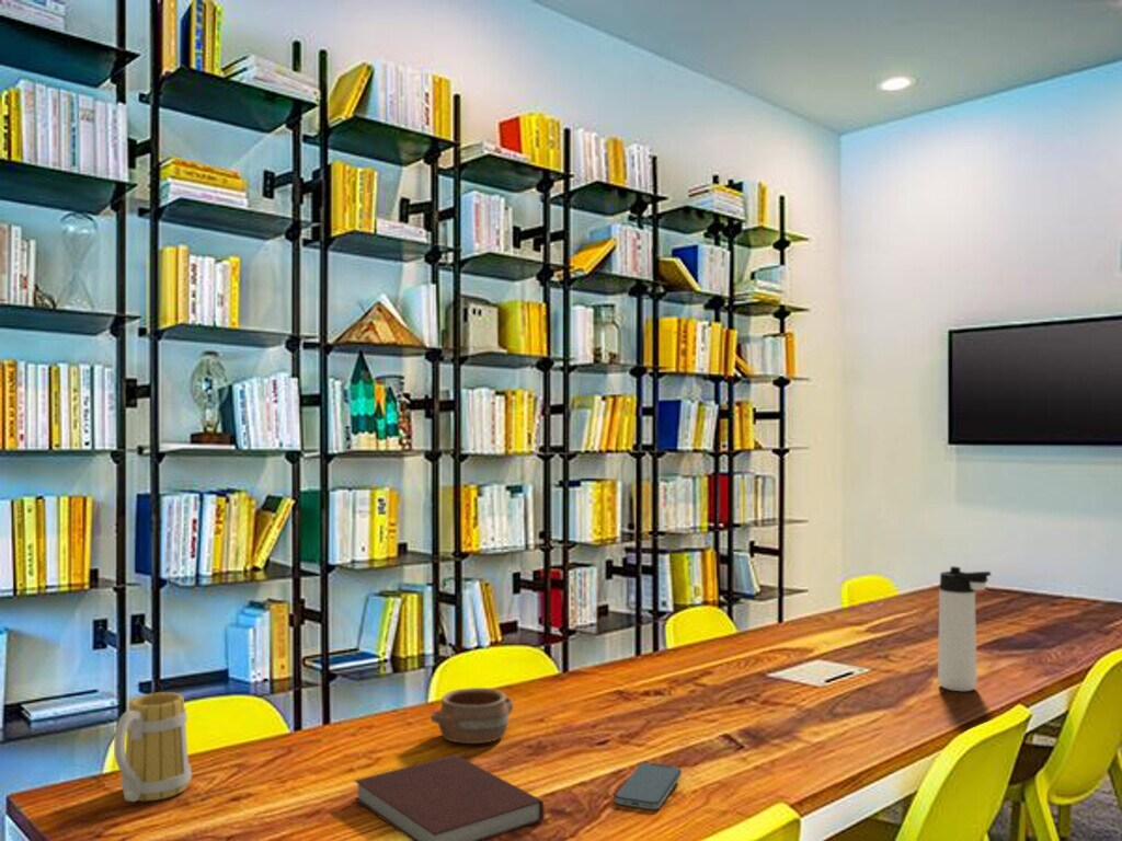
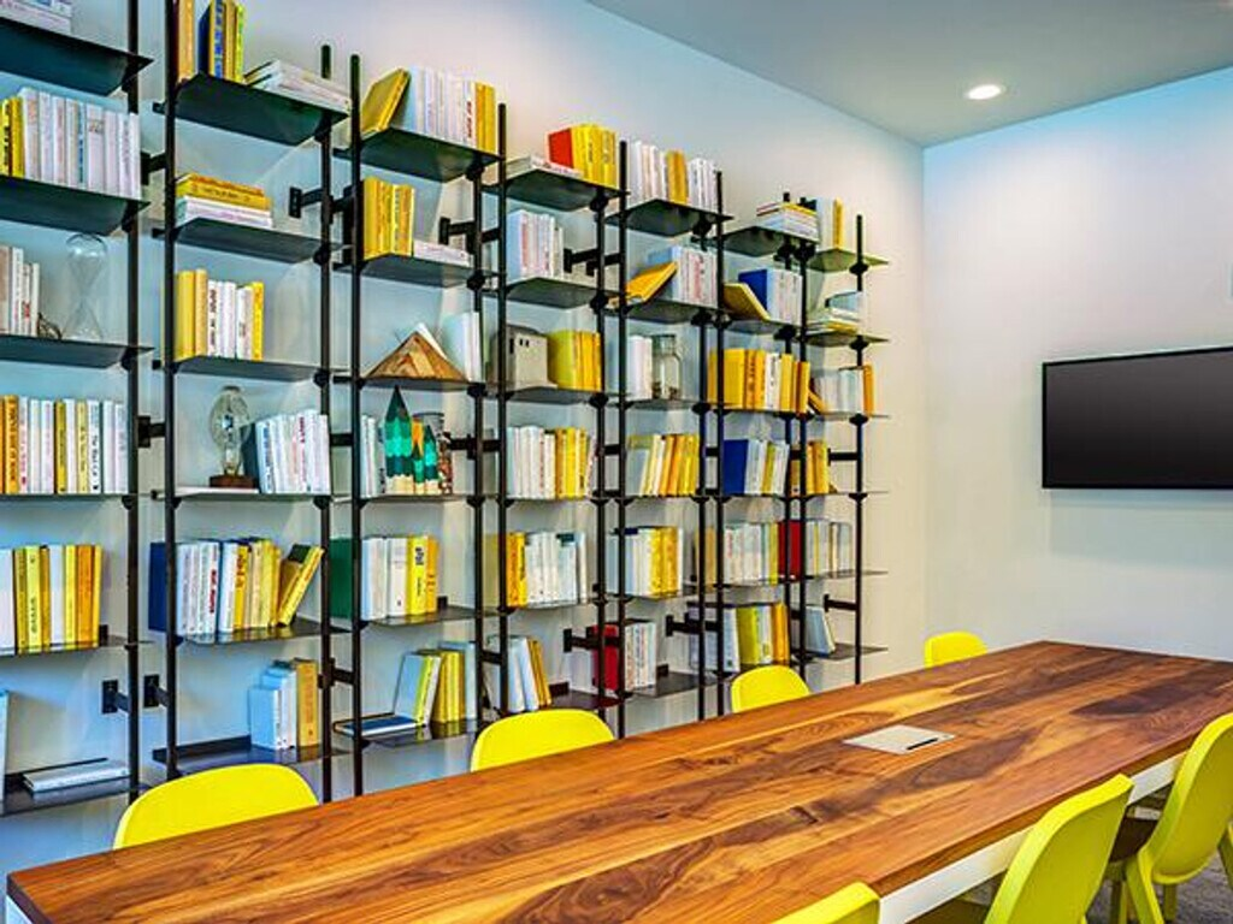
- pottery (473, 716)
- notebook (446, 799)
- smartphone (649, 784)
- thermos bottle (964, 629)
- mug (147, 747)
